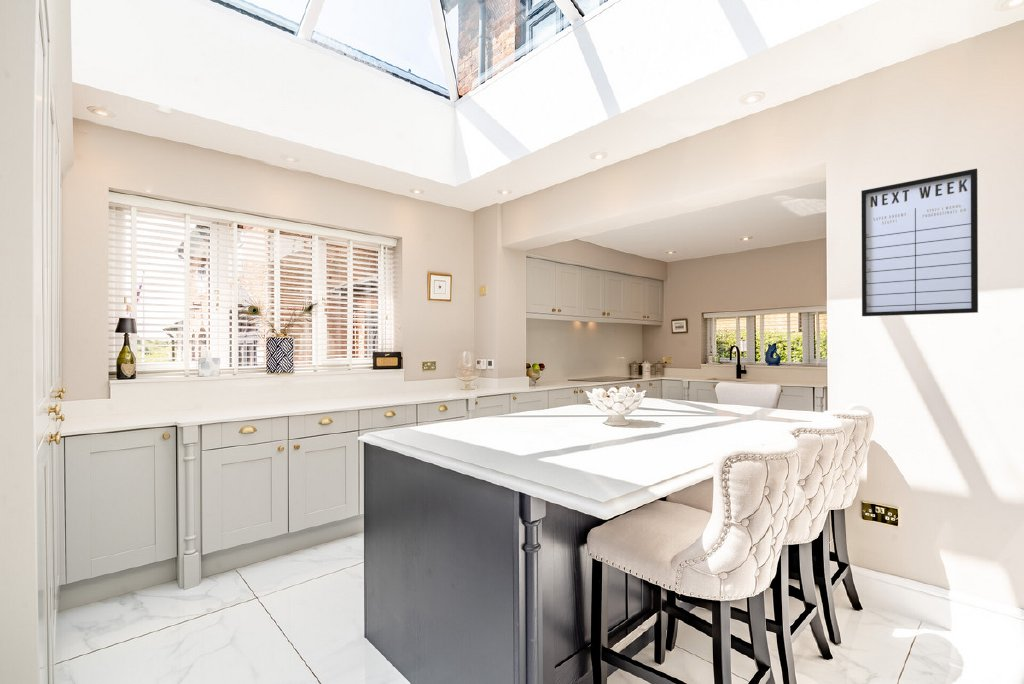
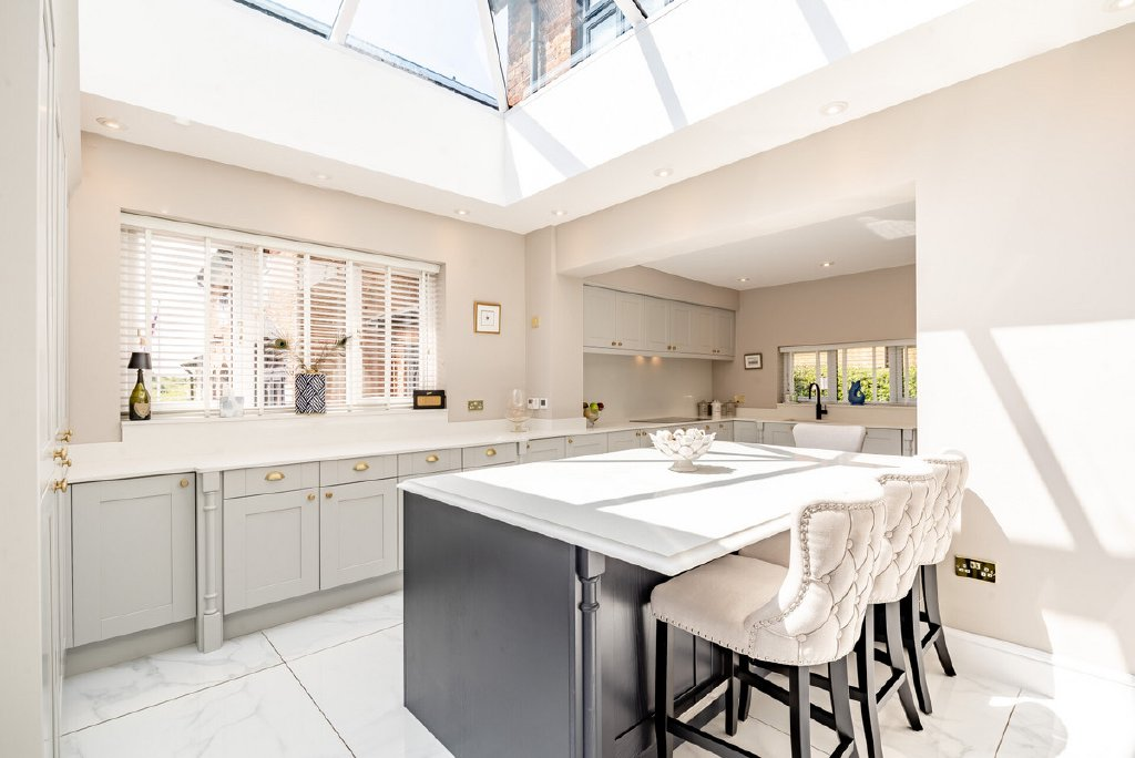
- writing board (916, 247)
